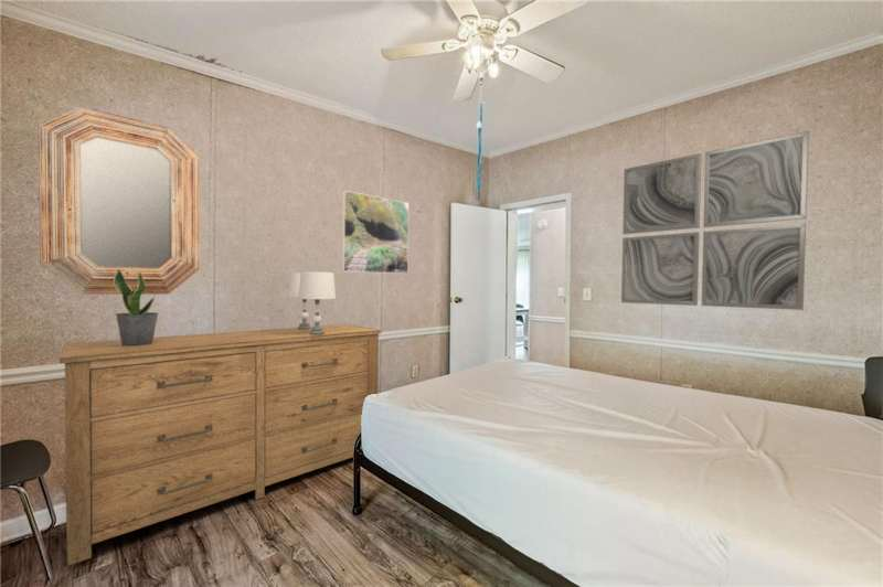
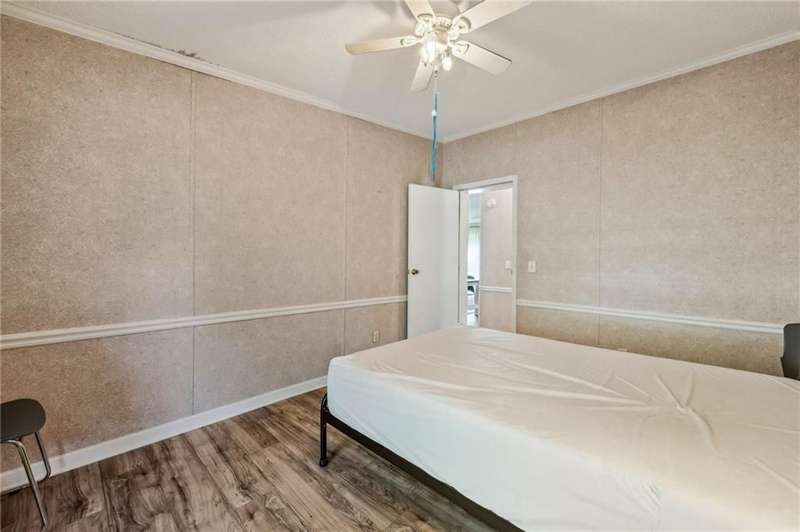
- wall art (699, 227)
- dresser (247, 409)
- home mirror (128, 205)
- table lamp (310, 298)
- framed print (376, 235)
- potted plant (137, 306)
